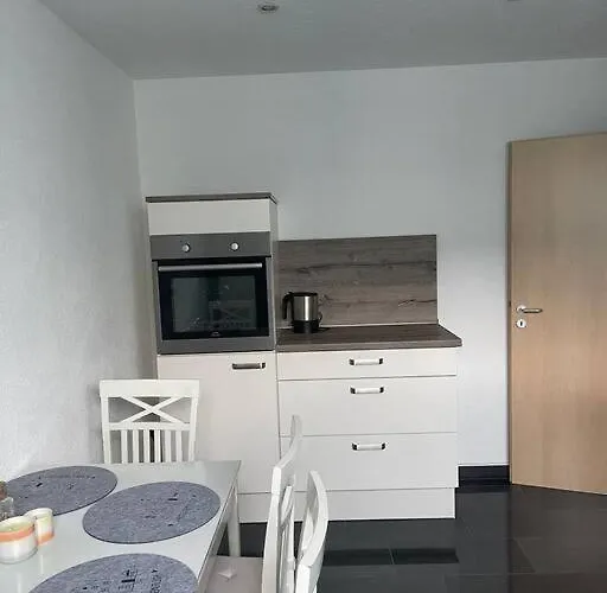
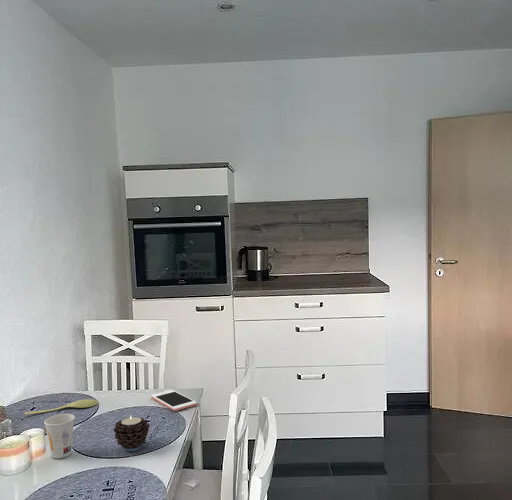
+ cell phone (173, 399)
+ spoon (62, 406)
+ candle (131, 431)
+ cup (60, 436)
